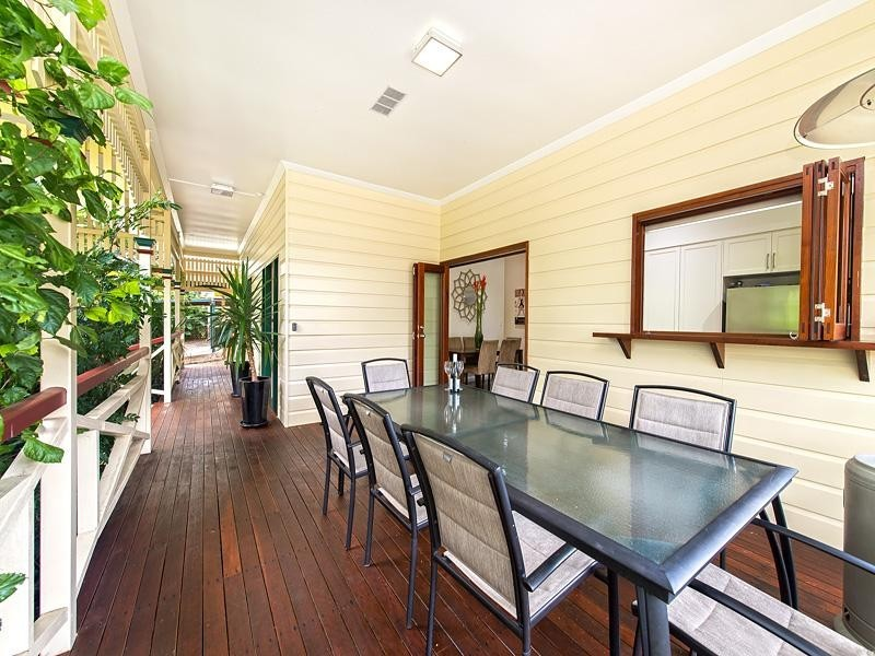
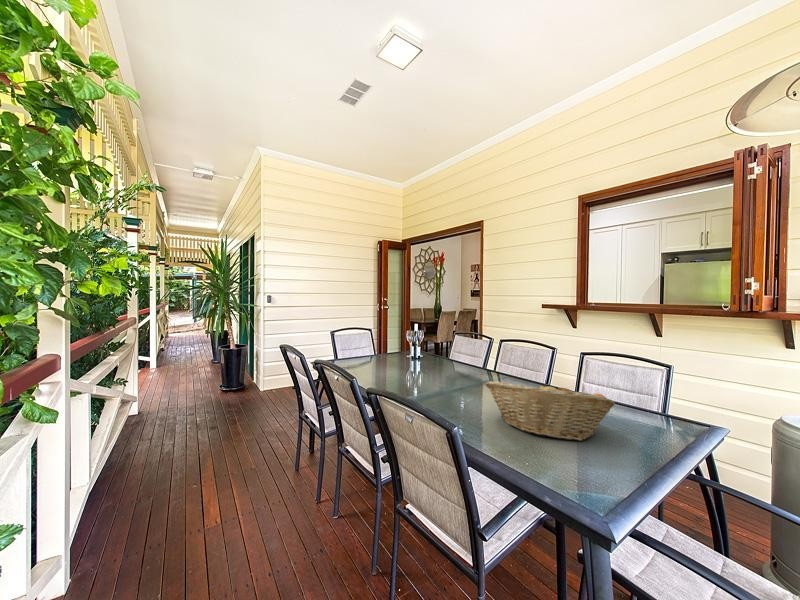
+ fruit basket (544, 402)
